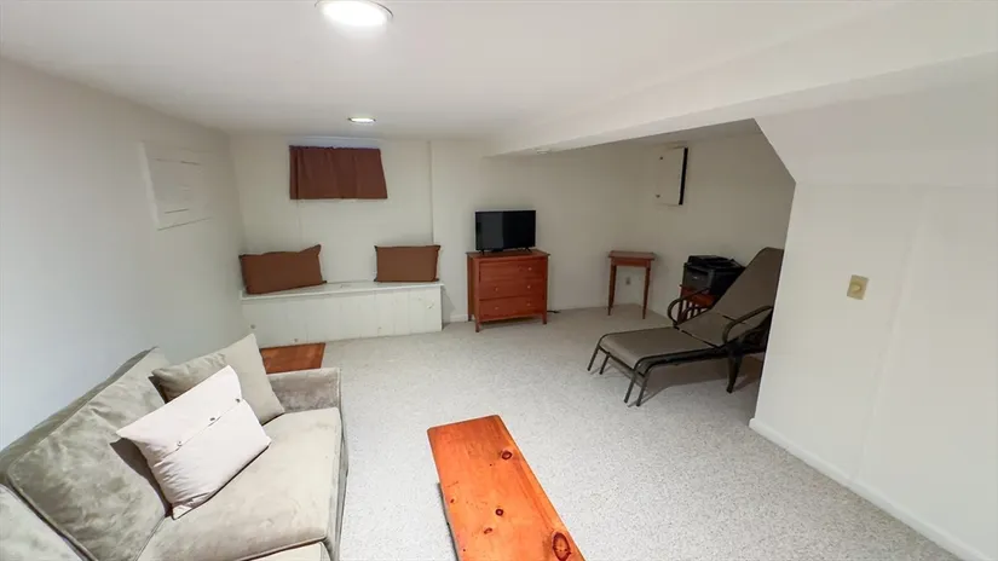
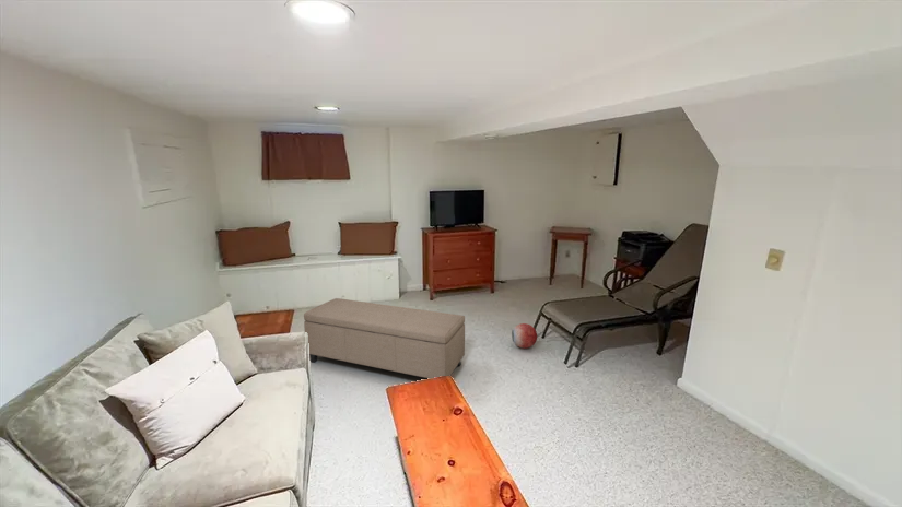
+ ottoman (384, 338)
+ ball (523, 335)
